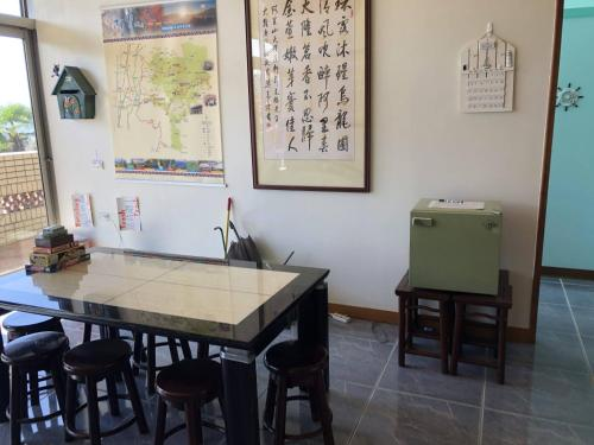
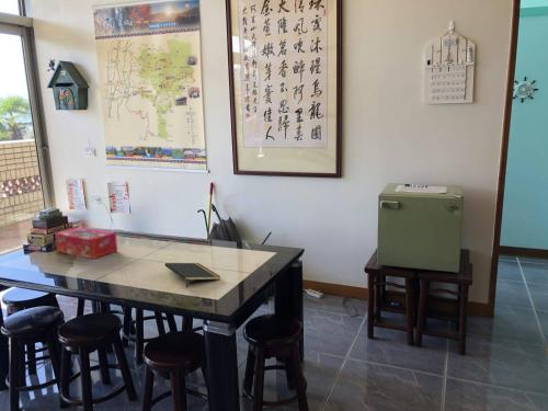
+ tissue box (85, 241)
+ notepad (192, 271)
